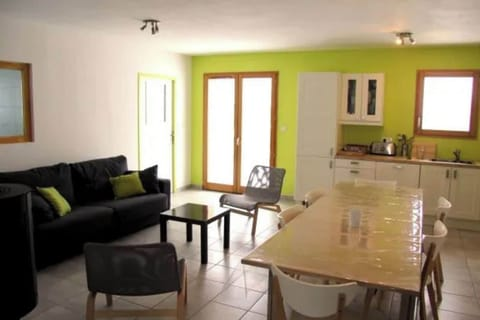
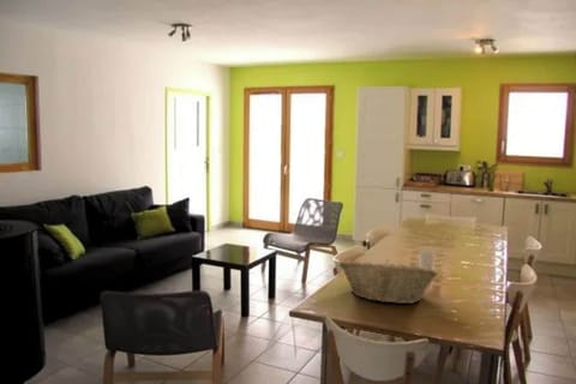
+ fruit basket (386, 276)
